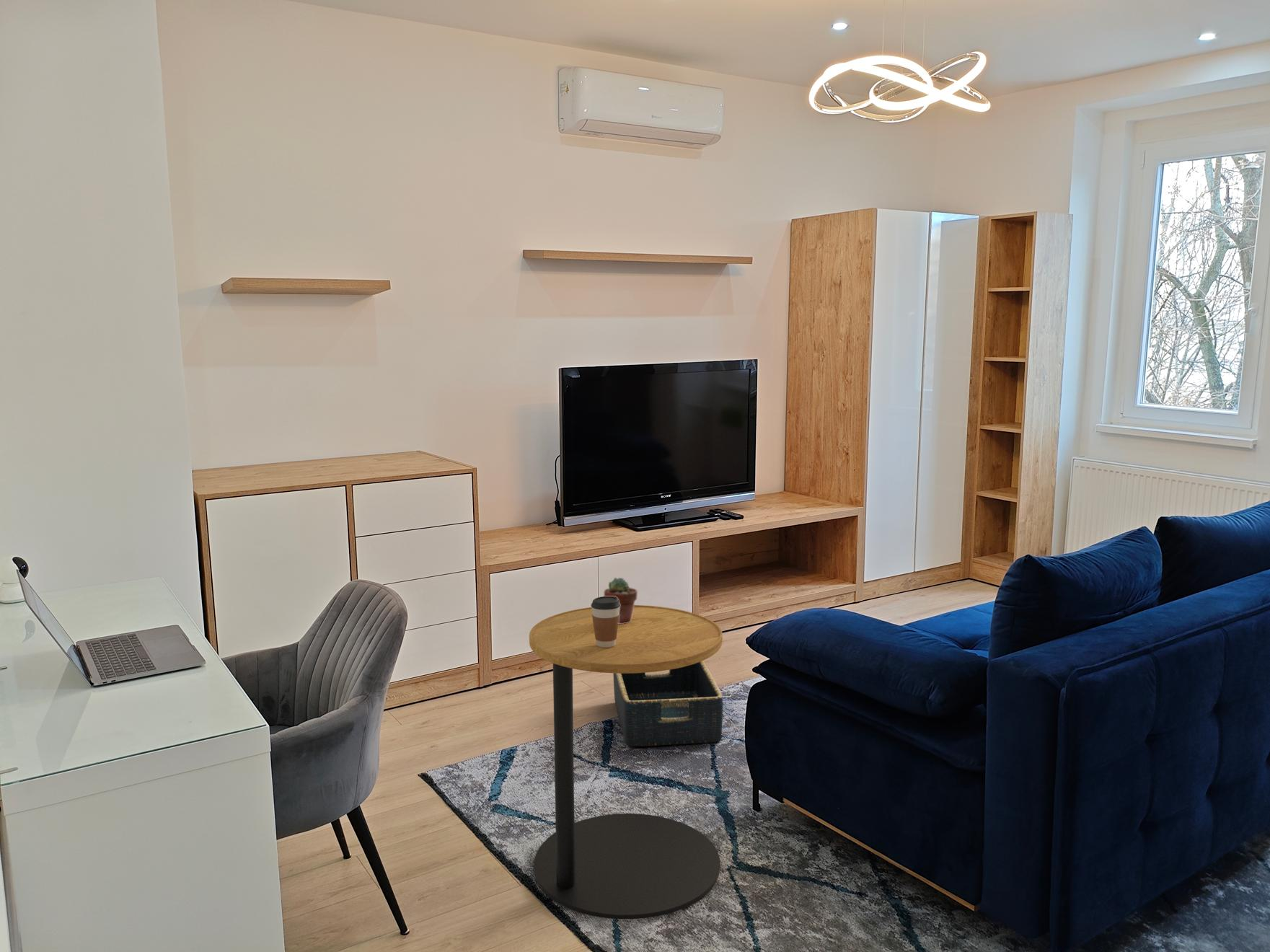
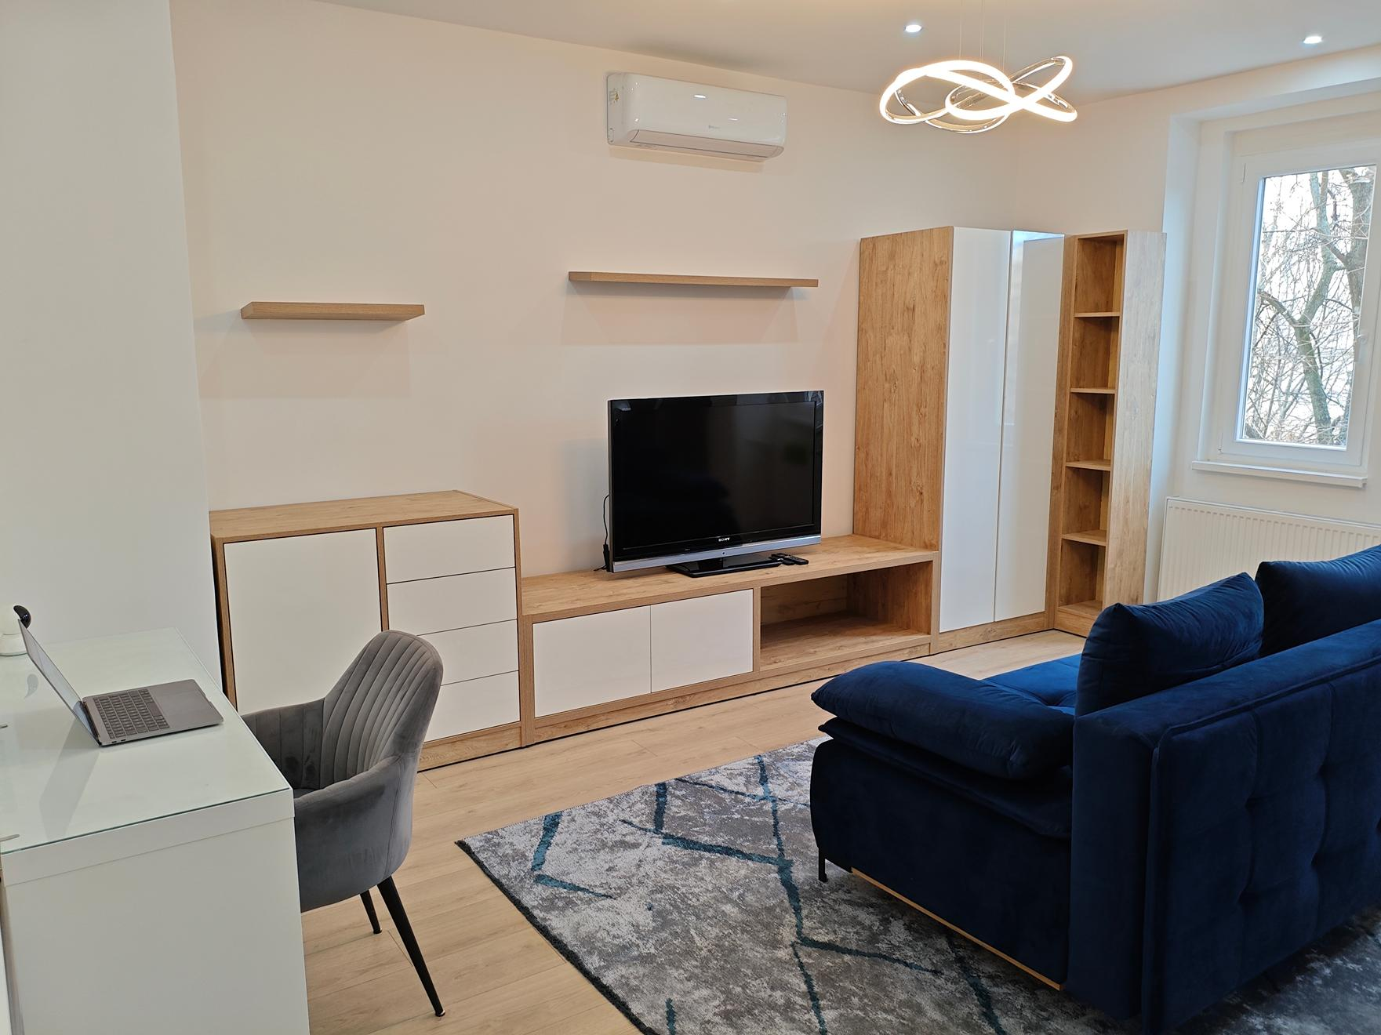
- coffee cup (605, 620)
- potted succulent (620, 597)
- side table (573, 749)
- basket (665, 699)
